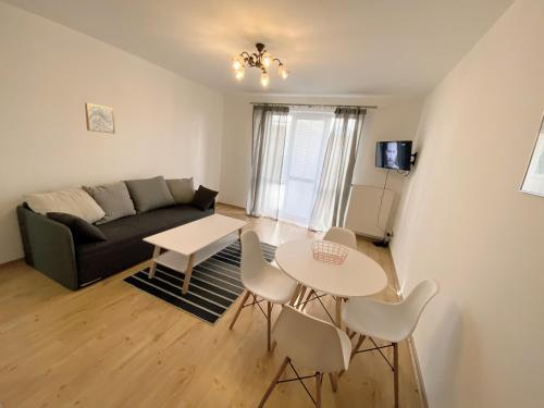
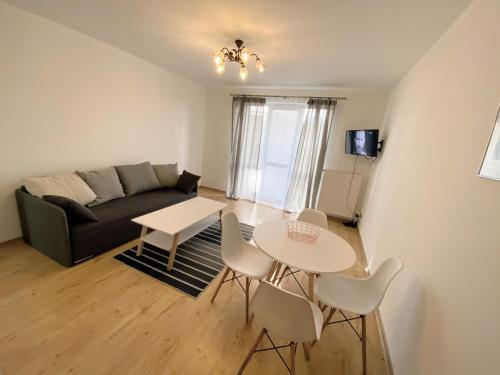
- wall art (100, 119)
